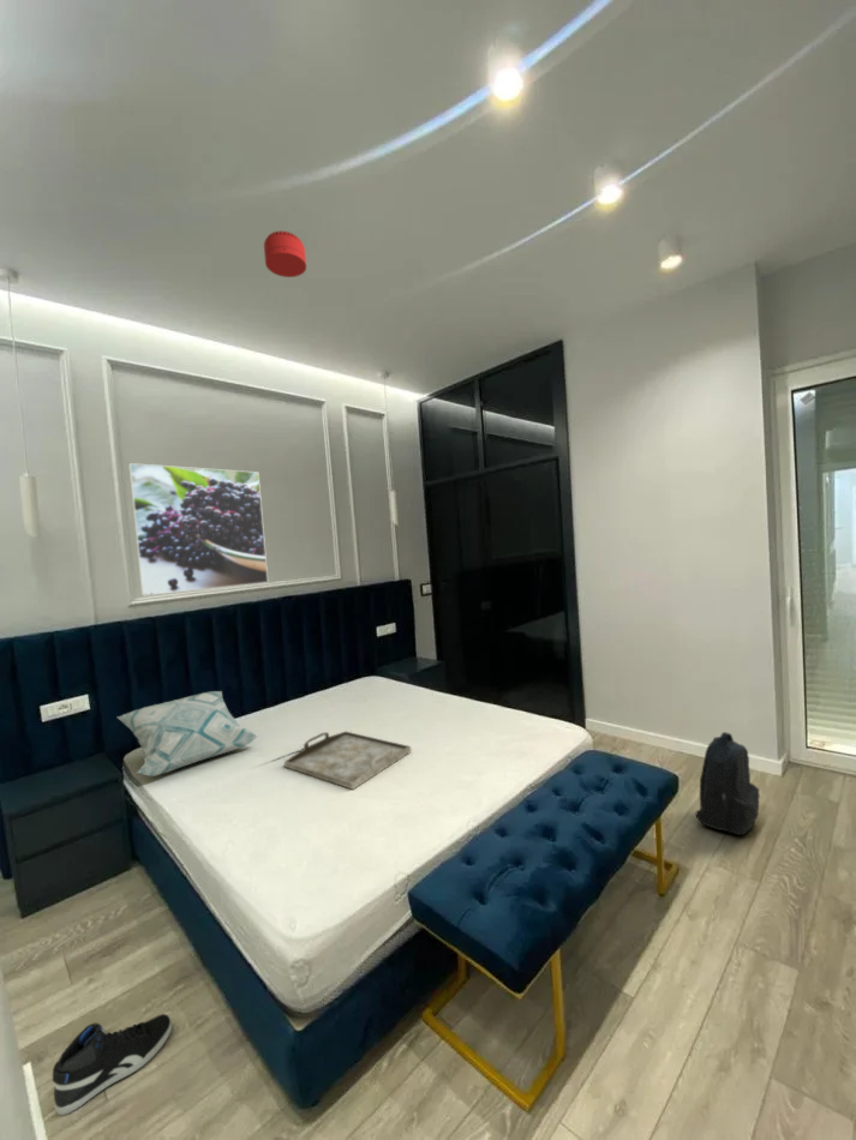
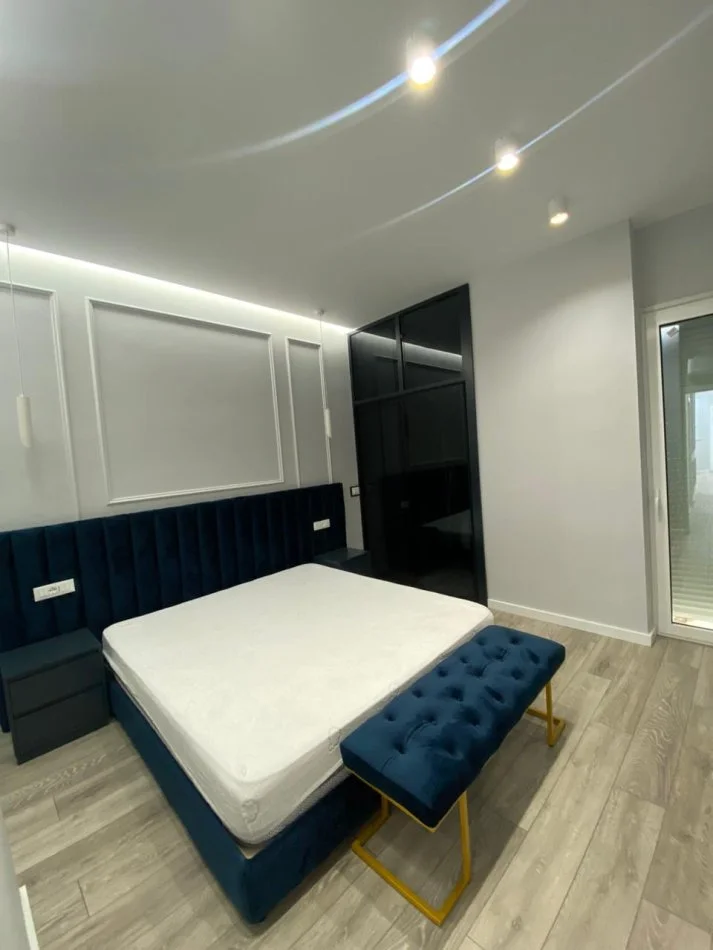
- decorative pillow (186, 728)
- serving tray (348, 751)
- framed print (204, 528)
- smoke detector (285, 253)
- backpack (726, 778)
- sneaker (115, 1042)
